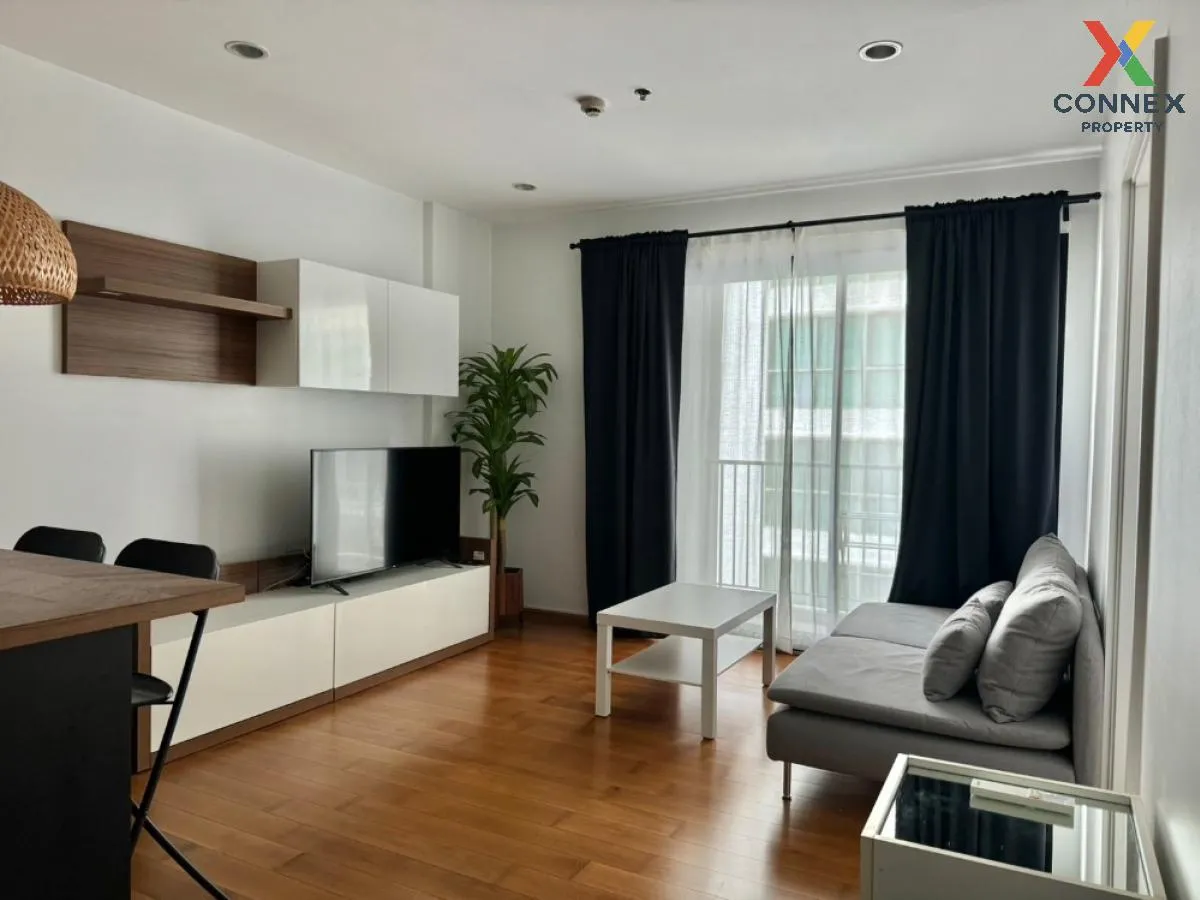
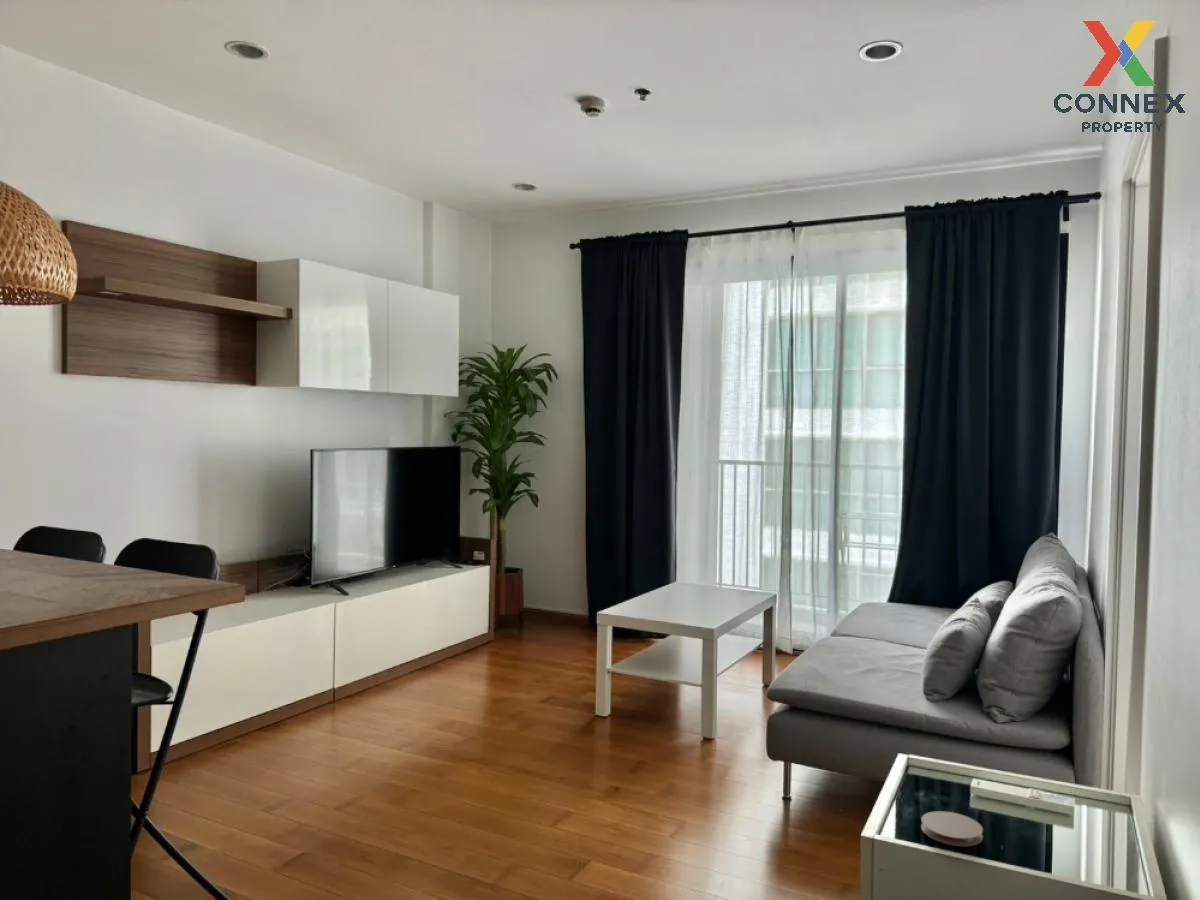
+ coaster (951, 828)
